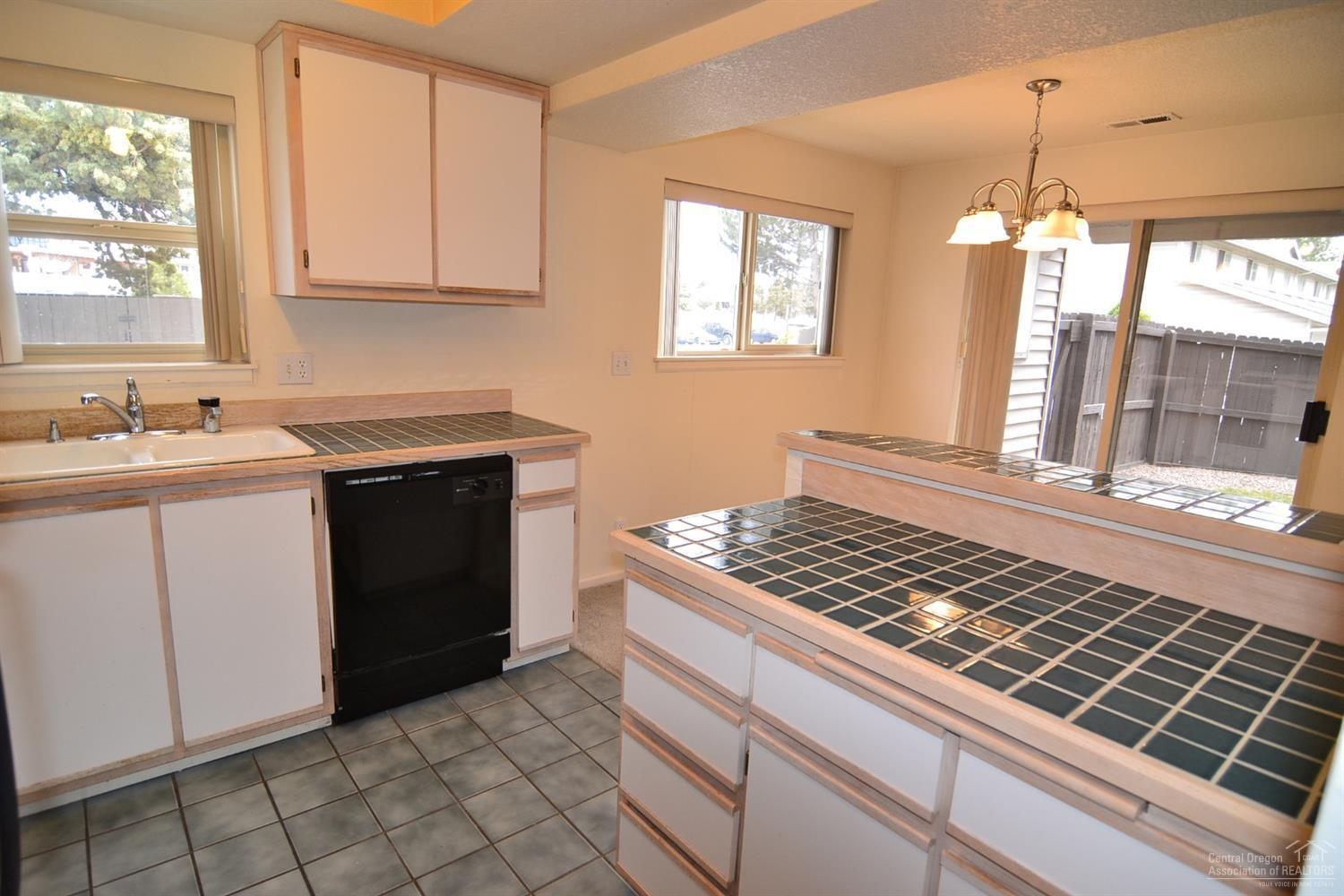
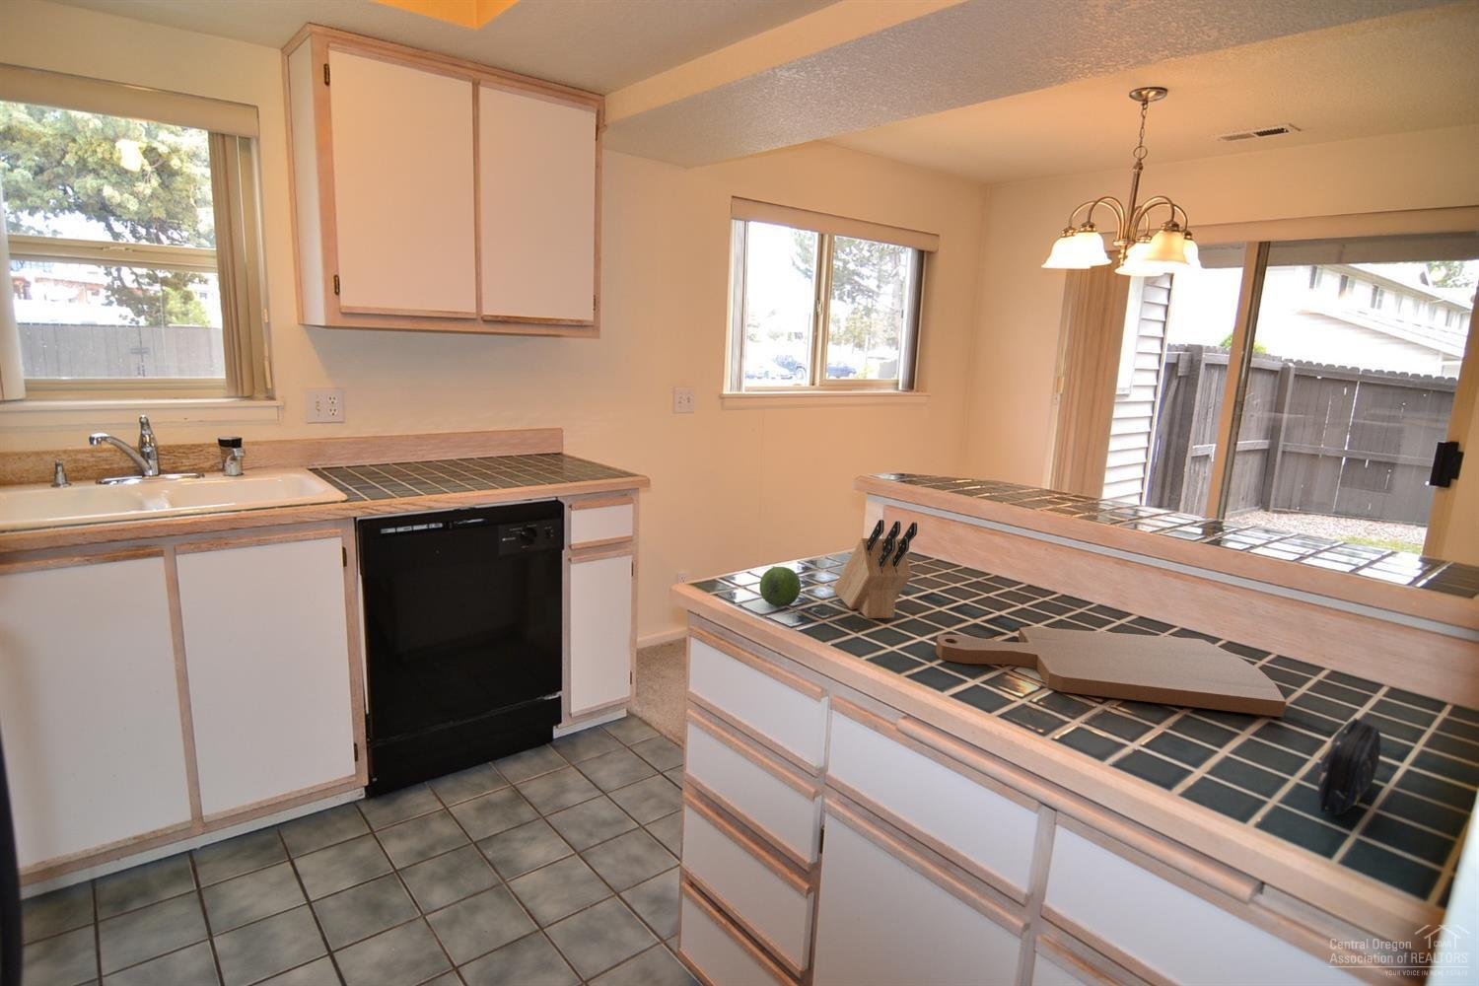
+ pencil case (1349, 764)
+ knife block (875, 560)
+ fruit (777, 584)
+ cutting board (1118, 662)
